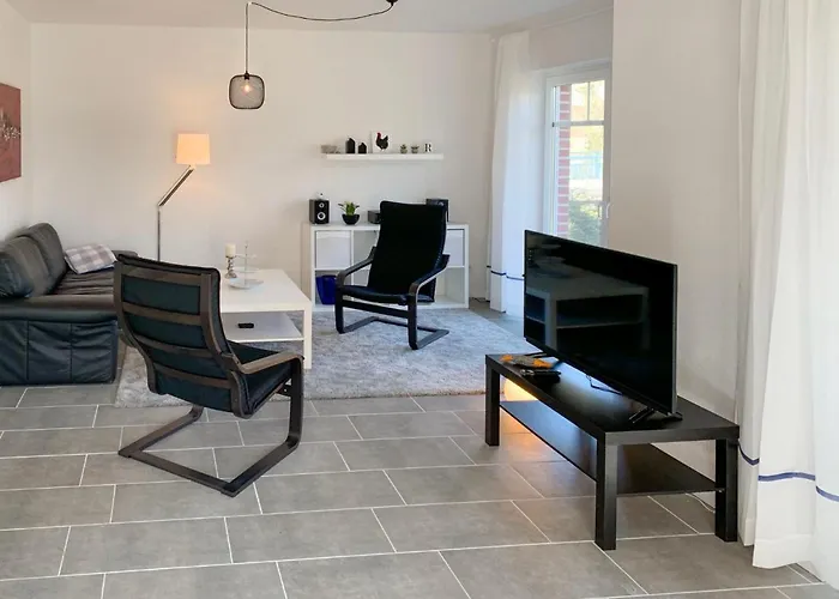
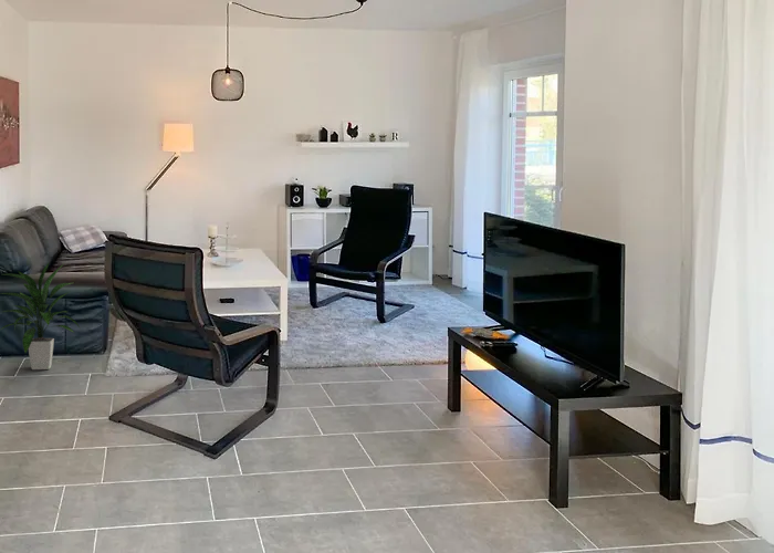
+ indoor plant (38, 315)
